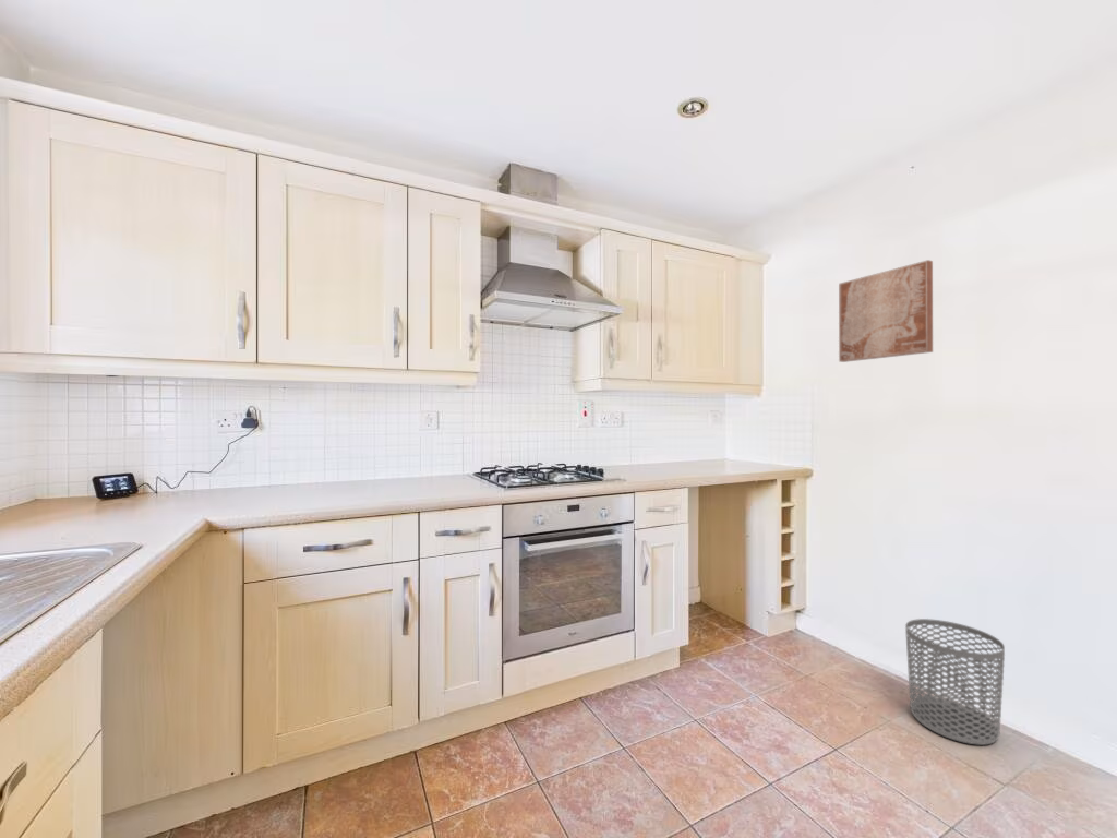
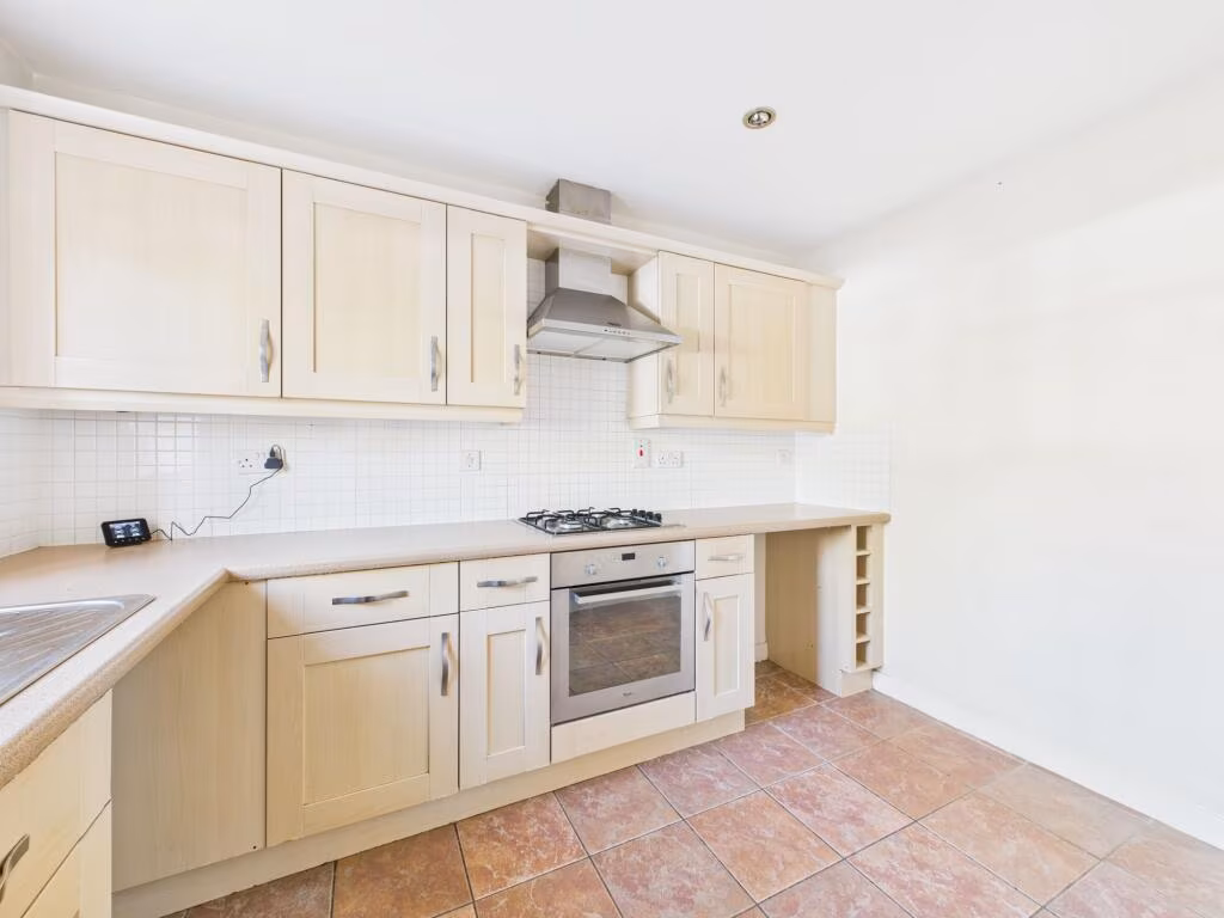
- waste bin (952, 680)
- wall art (881, 314)
